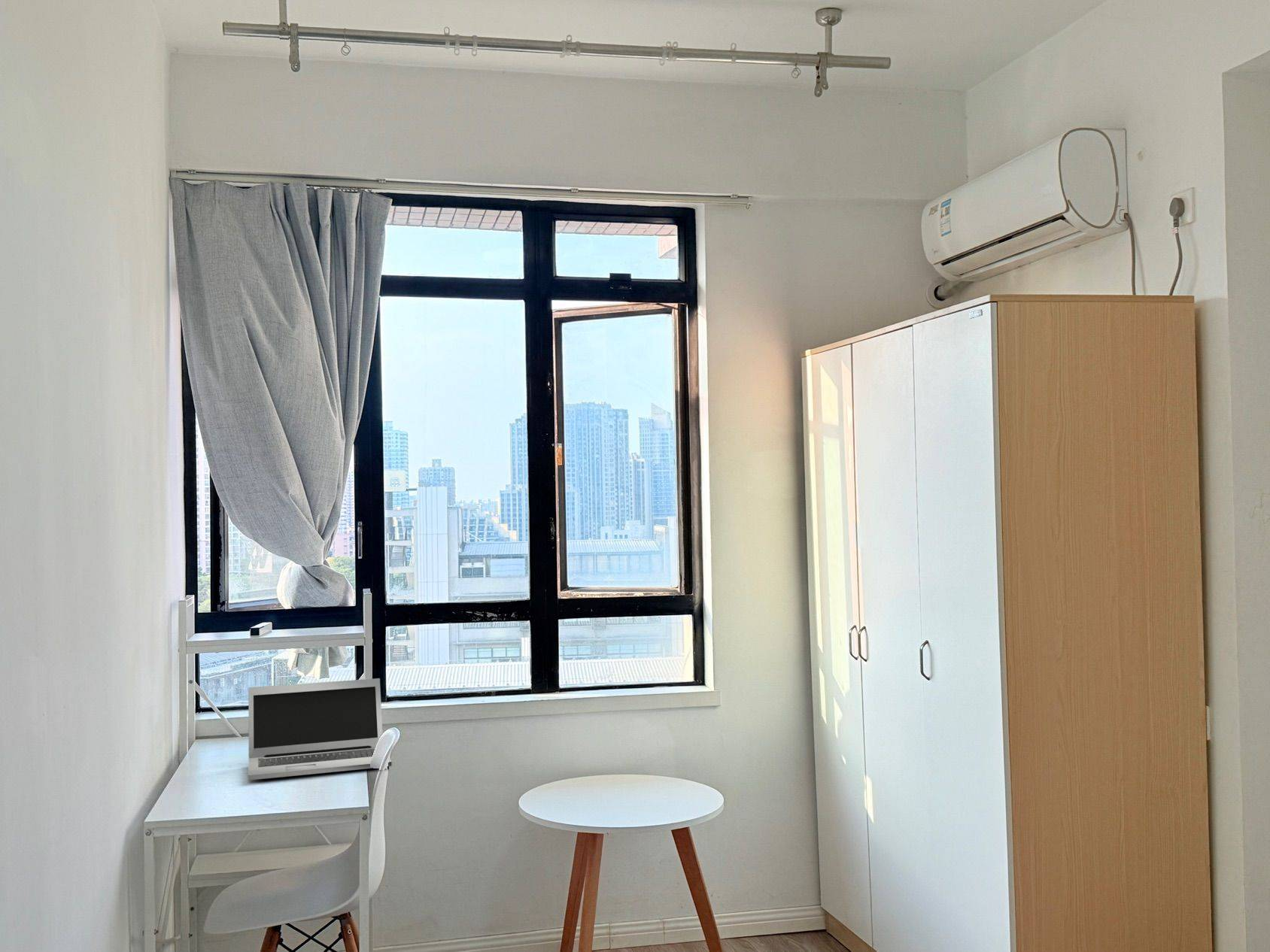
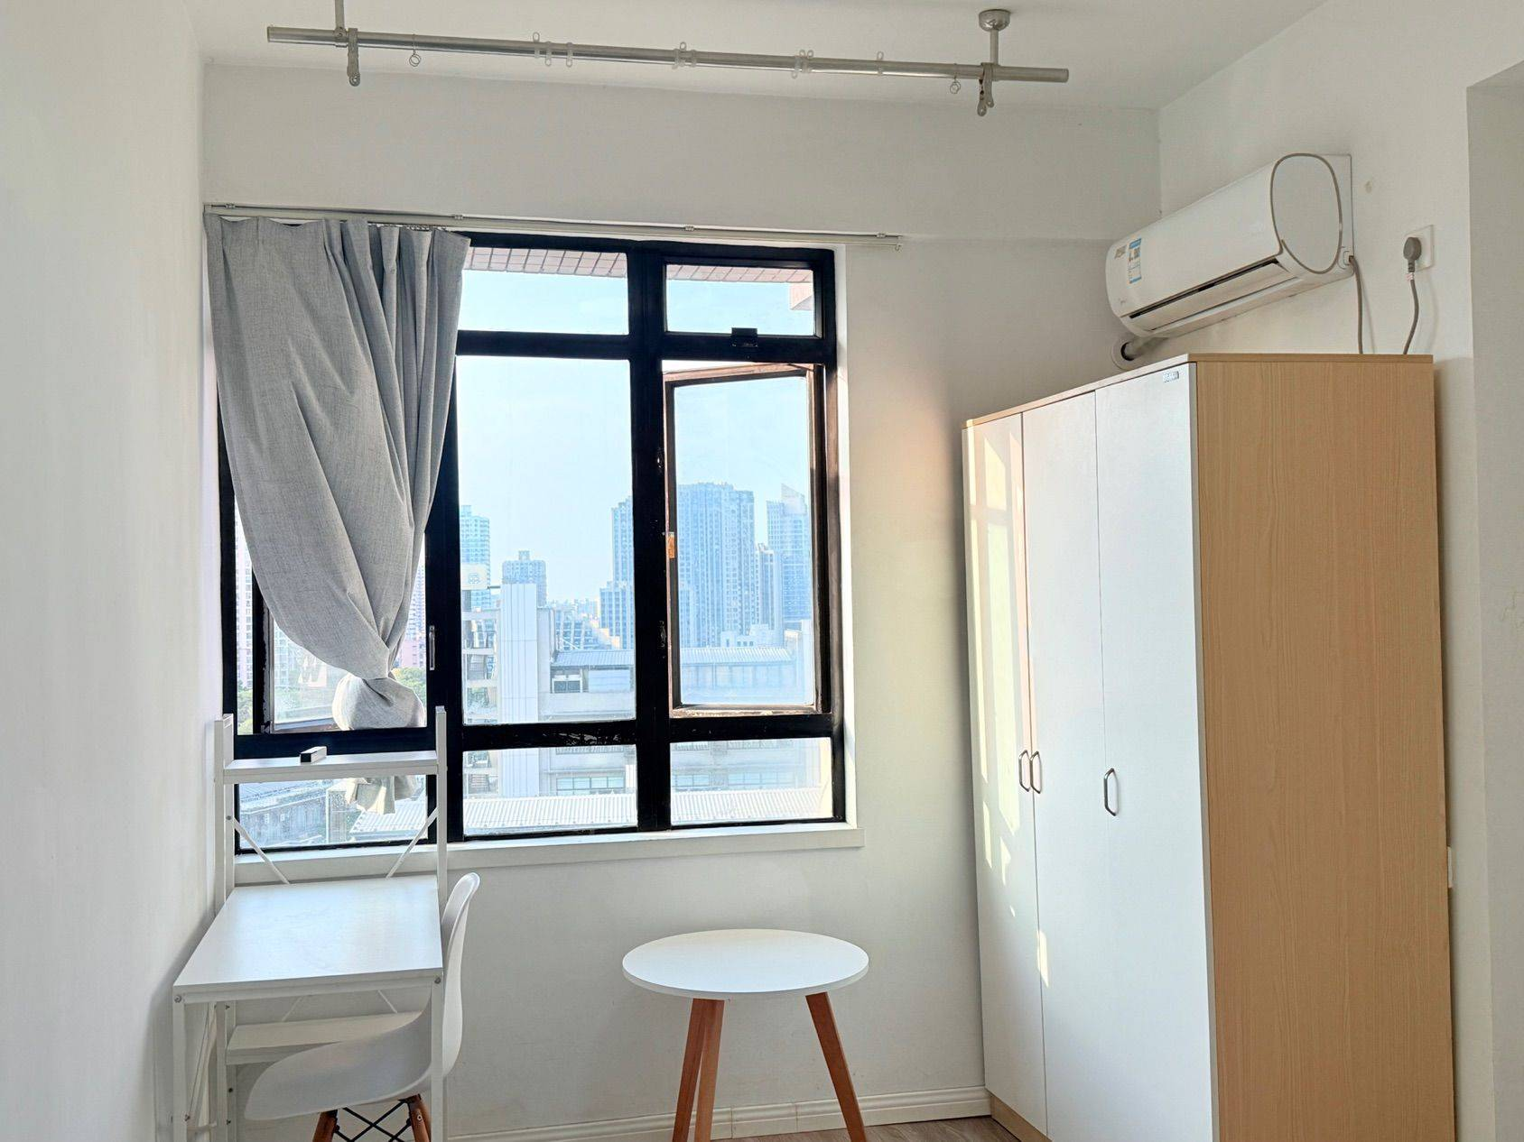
- laptop (318, 726)
